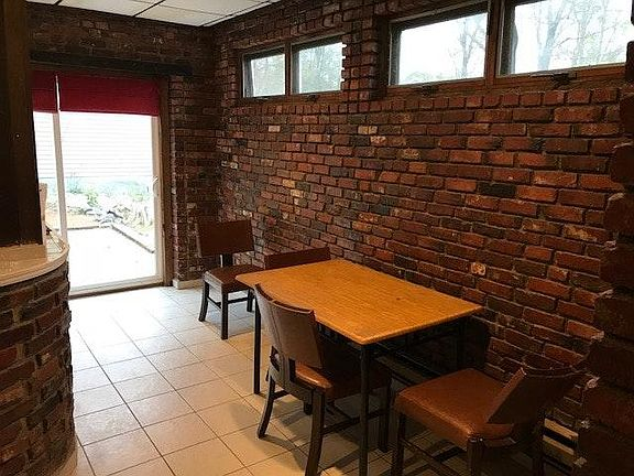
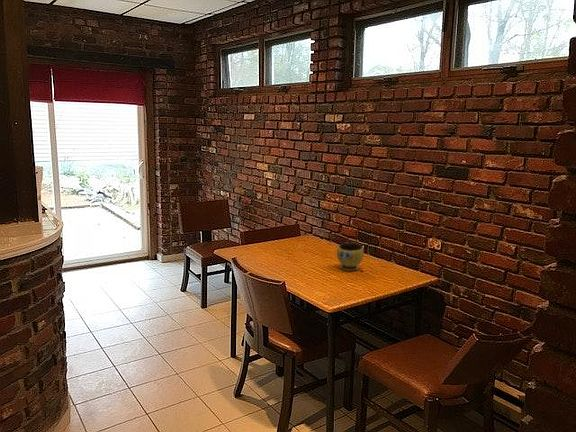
+ bowl (349, 257)
